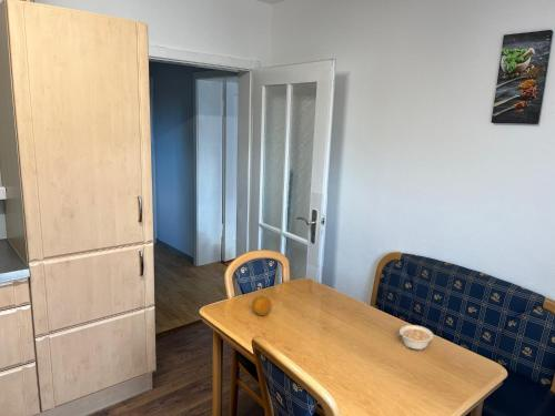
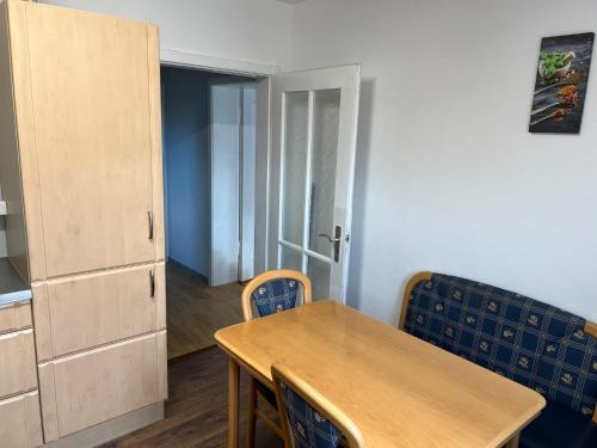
- legume (415, 337)
- fruit (261, 305)
